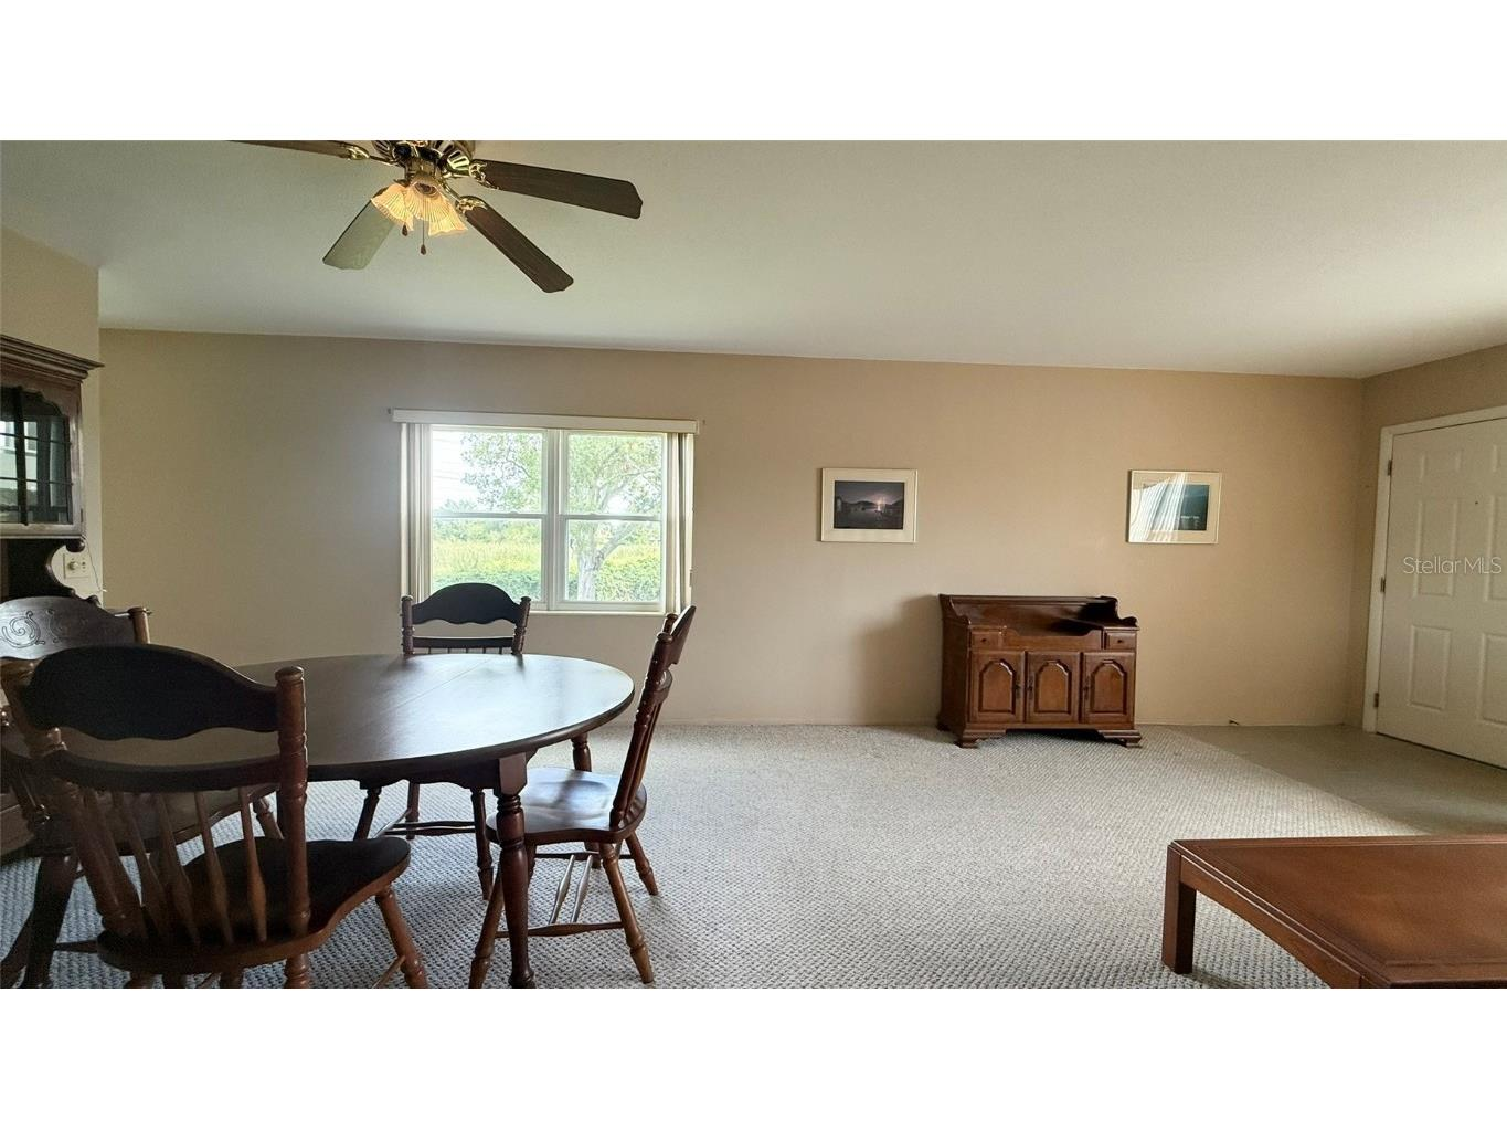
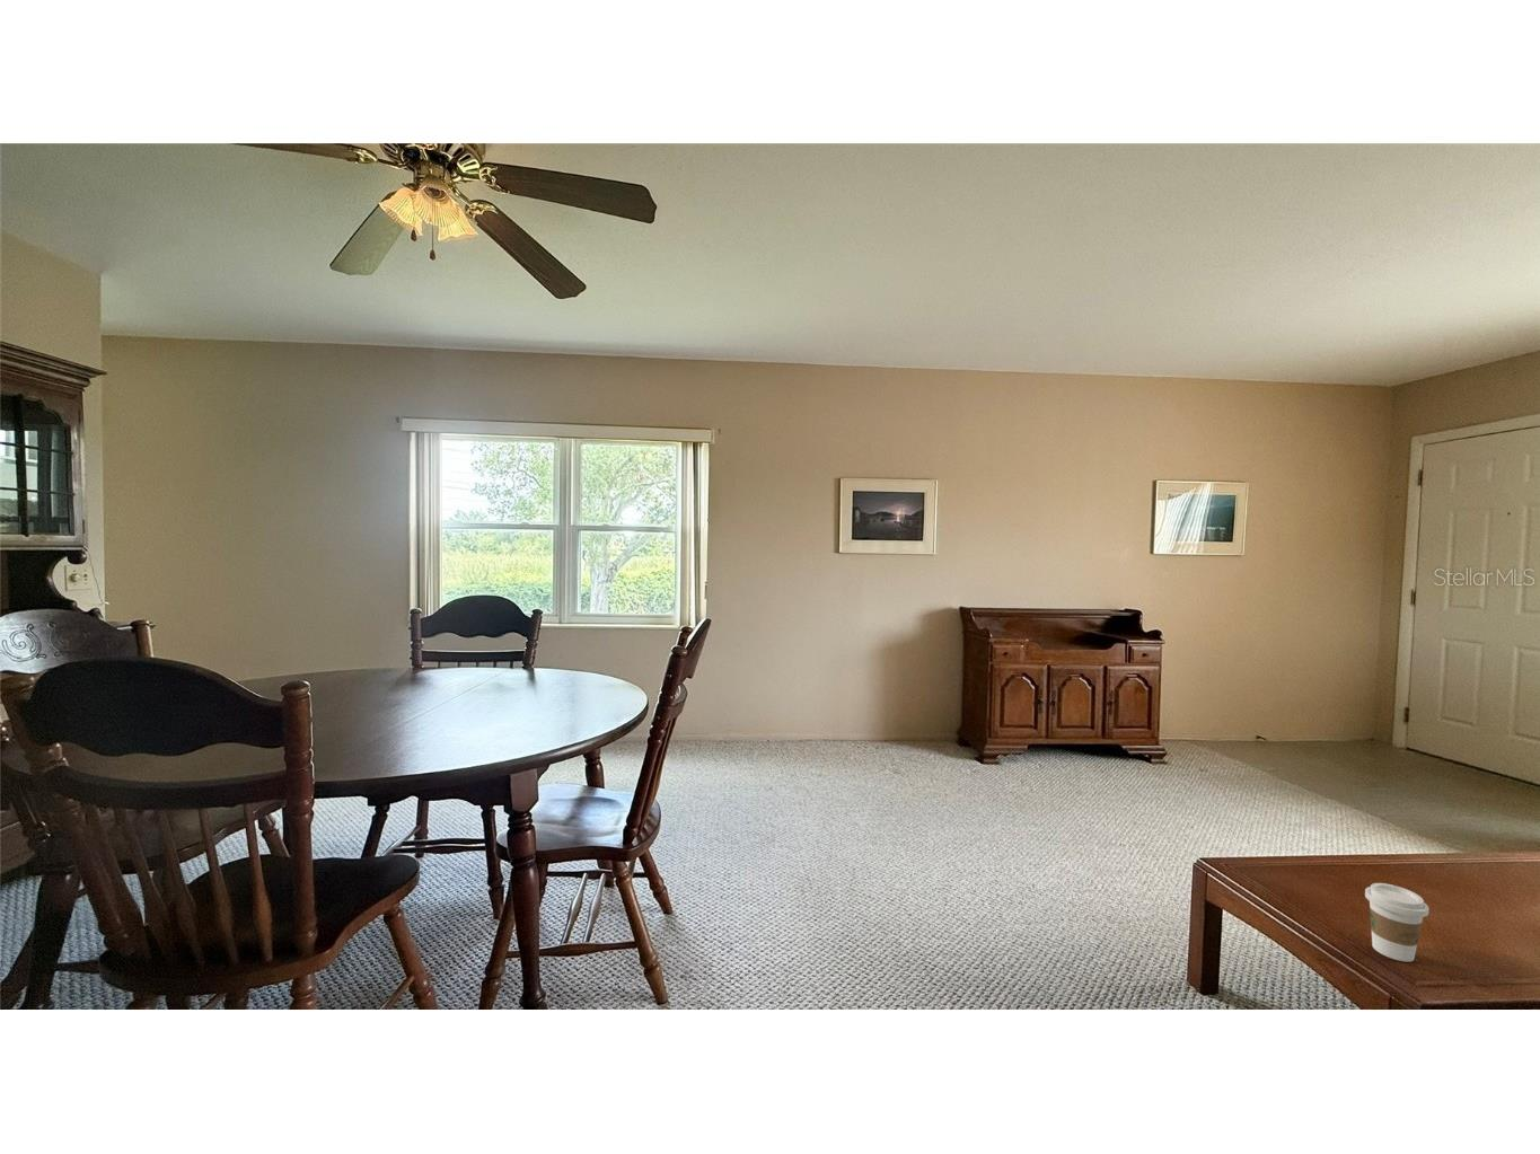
+ coffee cup (1394, 921)
